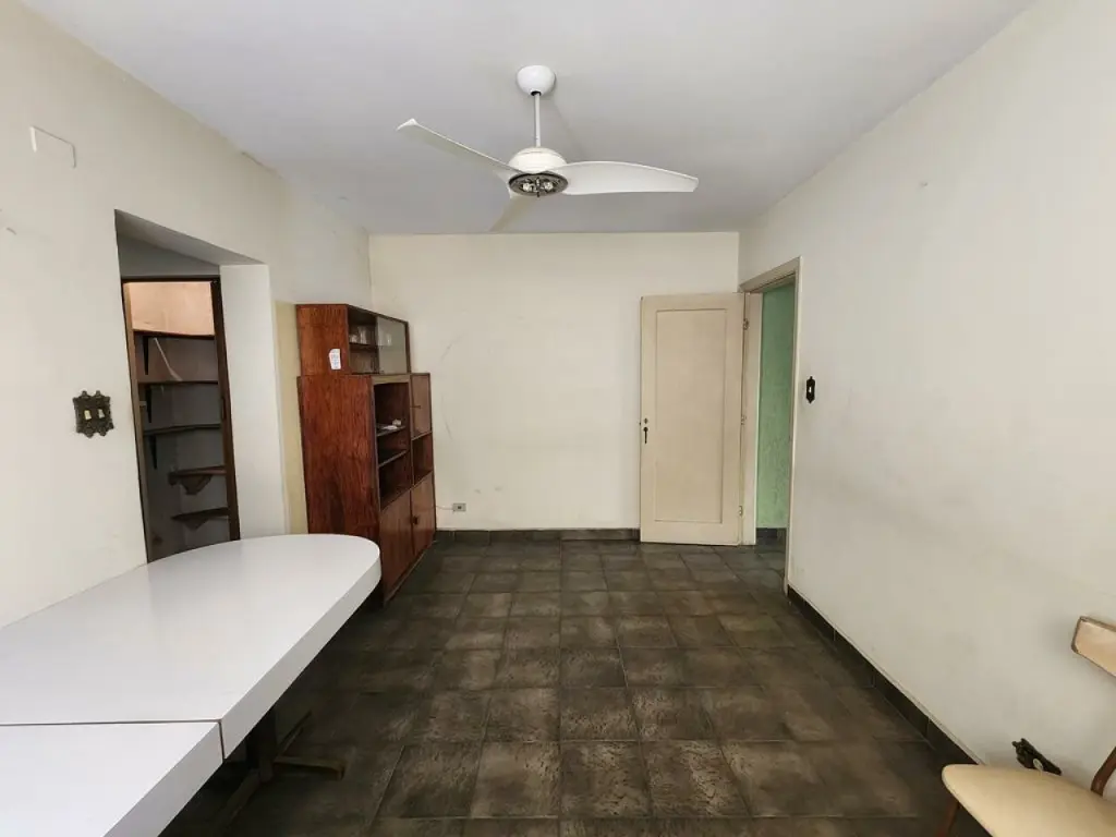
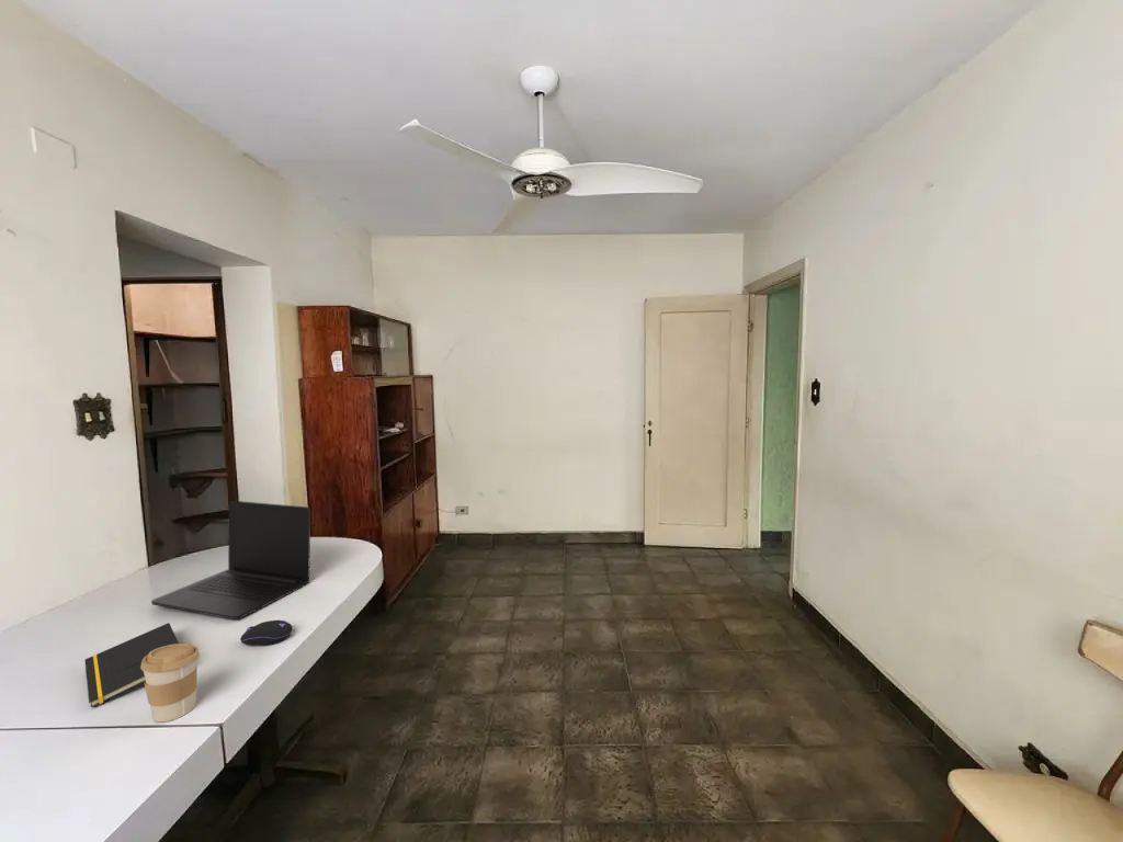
+ notepad (134, 660)
+ laptop (234, 554)
+ computer mouse (266, 630)
+ coffee cup (172, 679)
